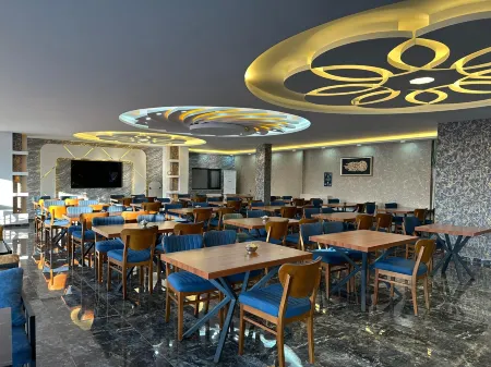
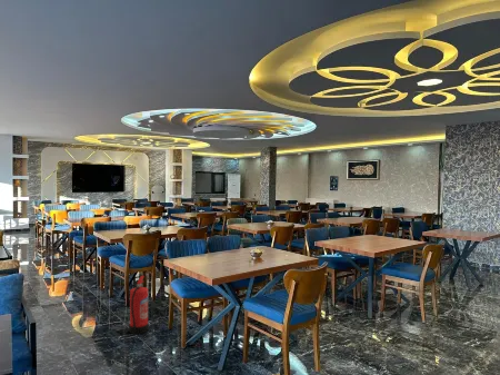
+ fire extinguisher (137, 305)
